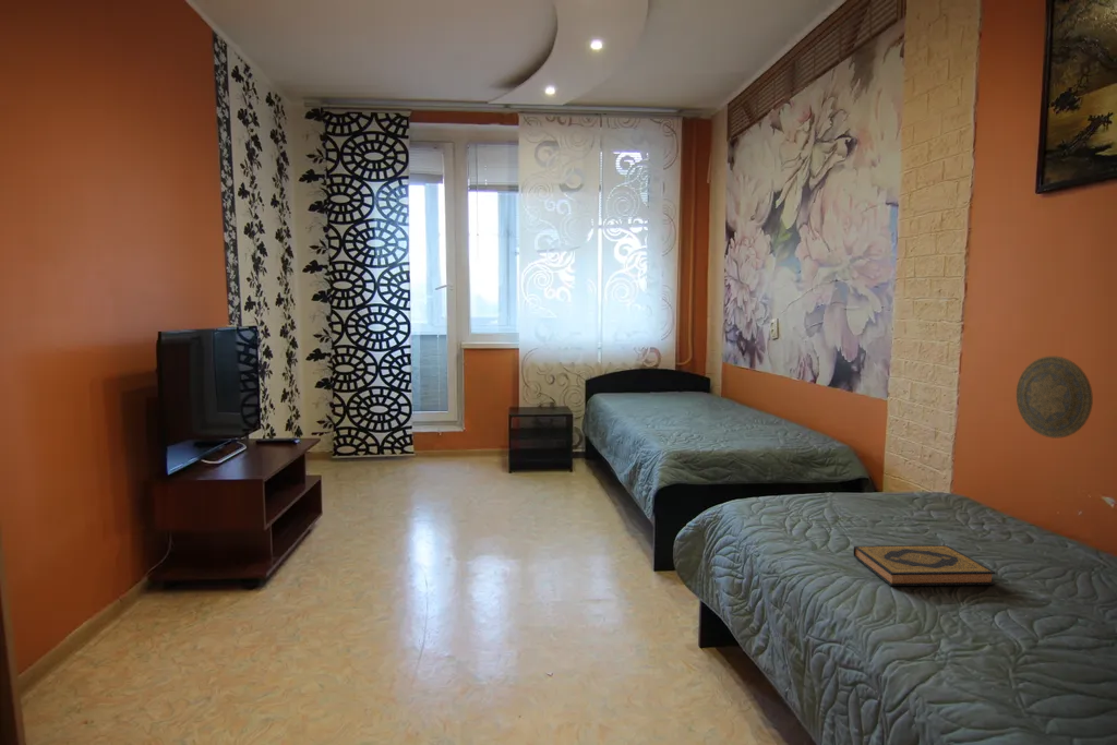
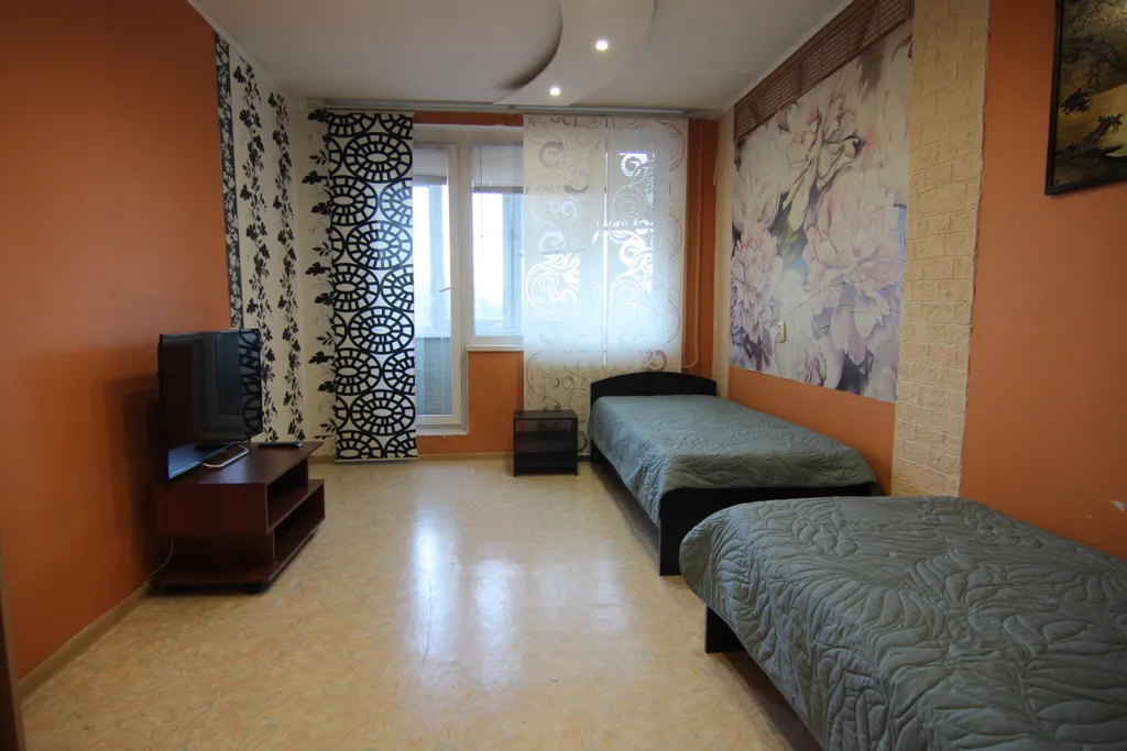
- hardback book (920, 563)
- decorative plate (1048, 396)
